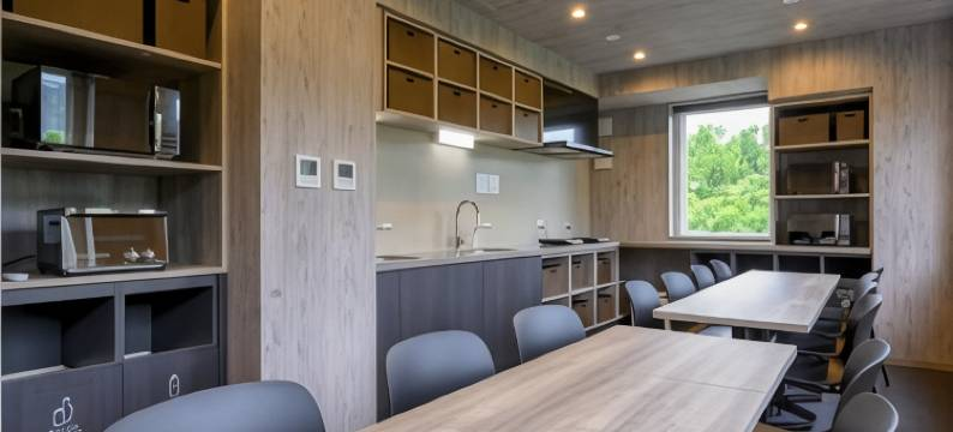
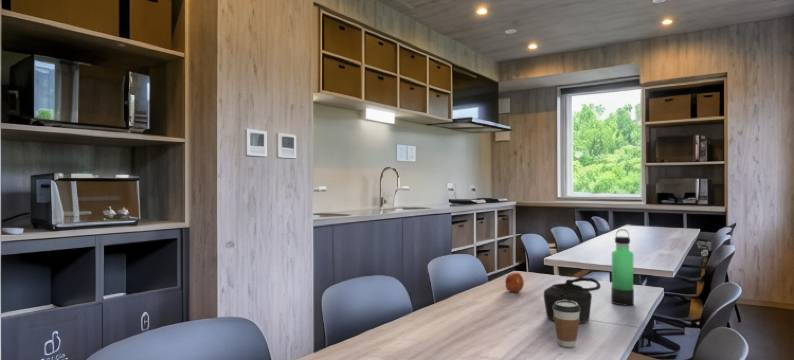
+ thermos bottle (622, 265)
+ fruit (514, 281)
+ teapot (569, 300)
+ coffee cup (566, 323)
